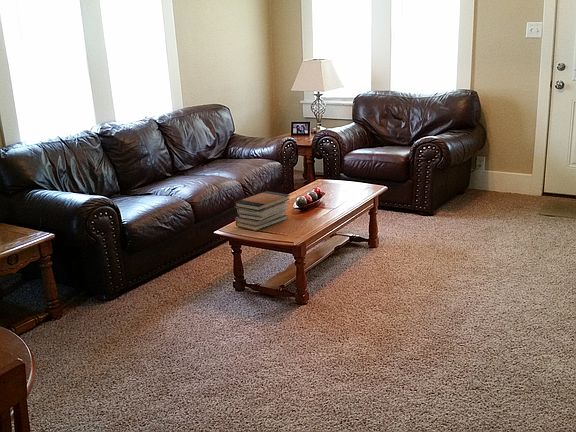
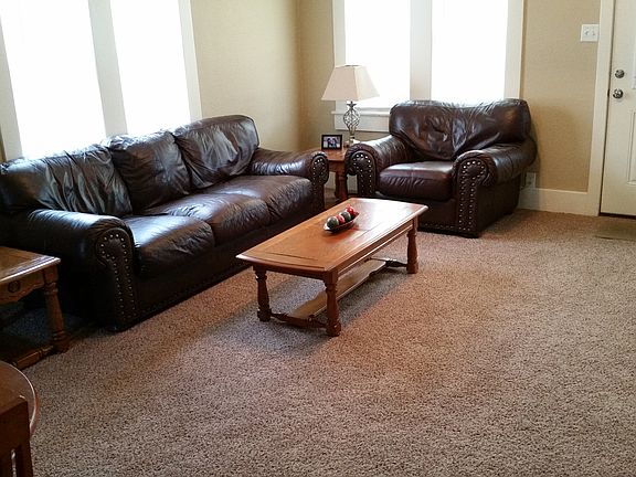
- book stack (262, 210)
